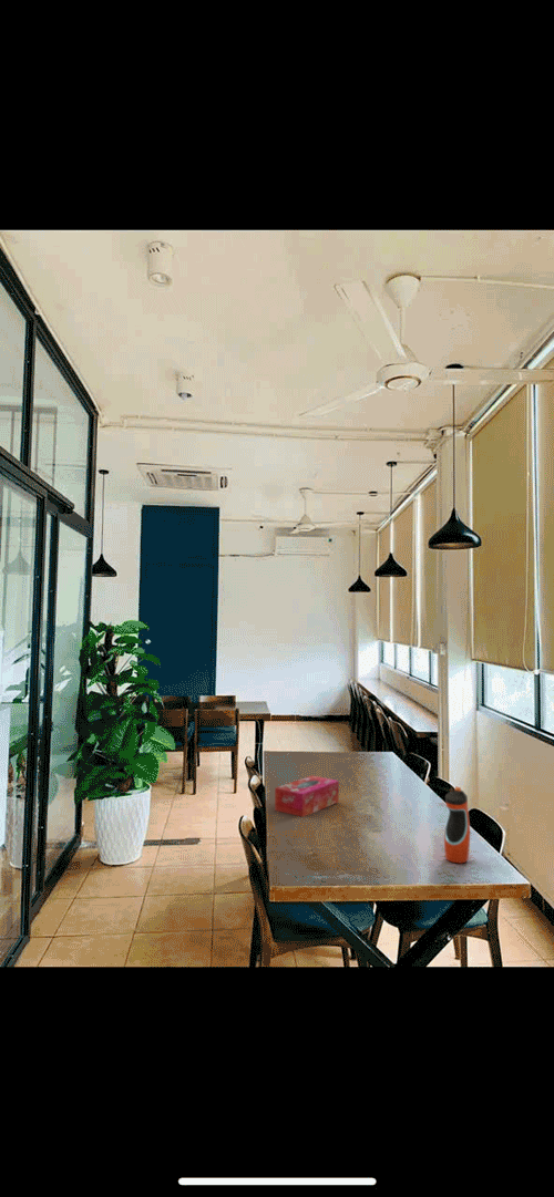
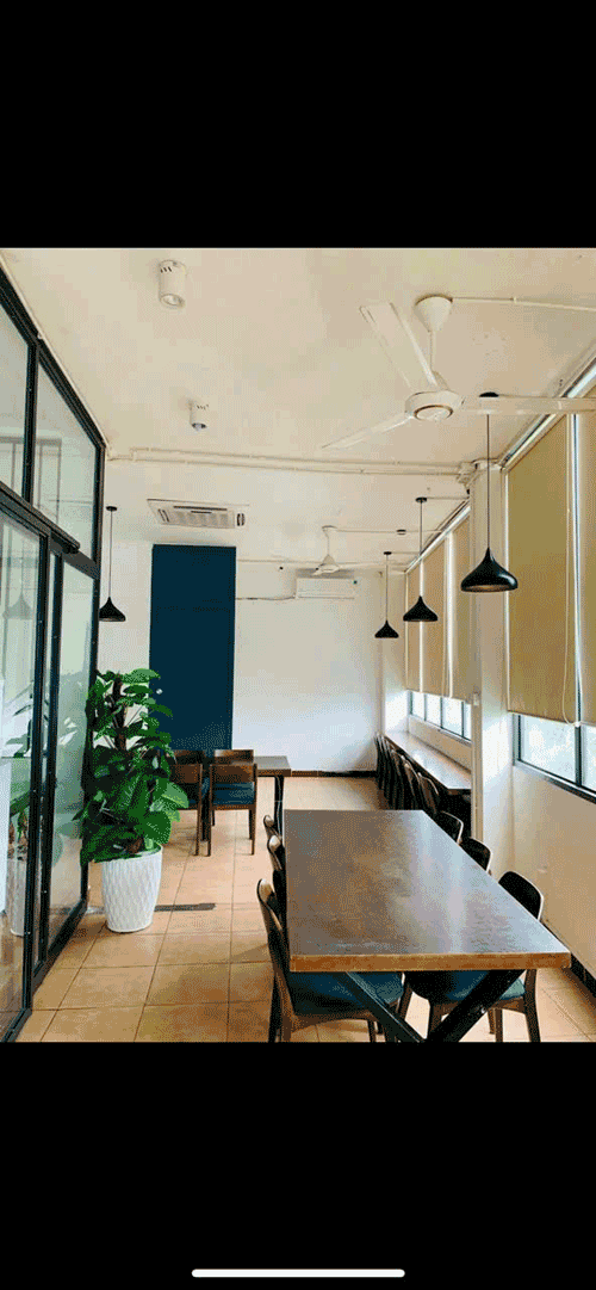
- water bottle (456, 823)
- tissue box (307, 795)
